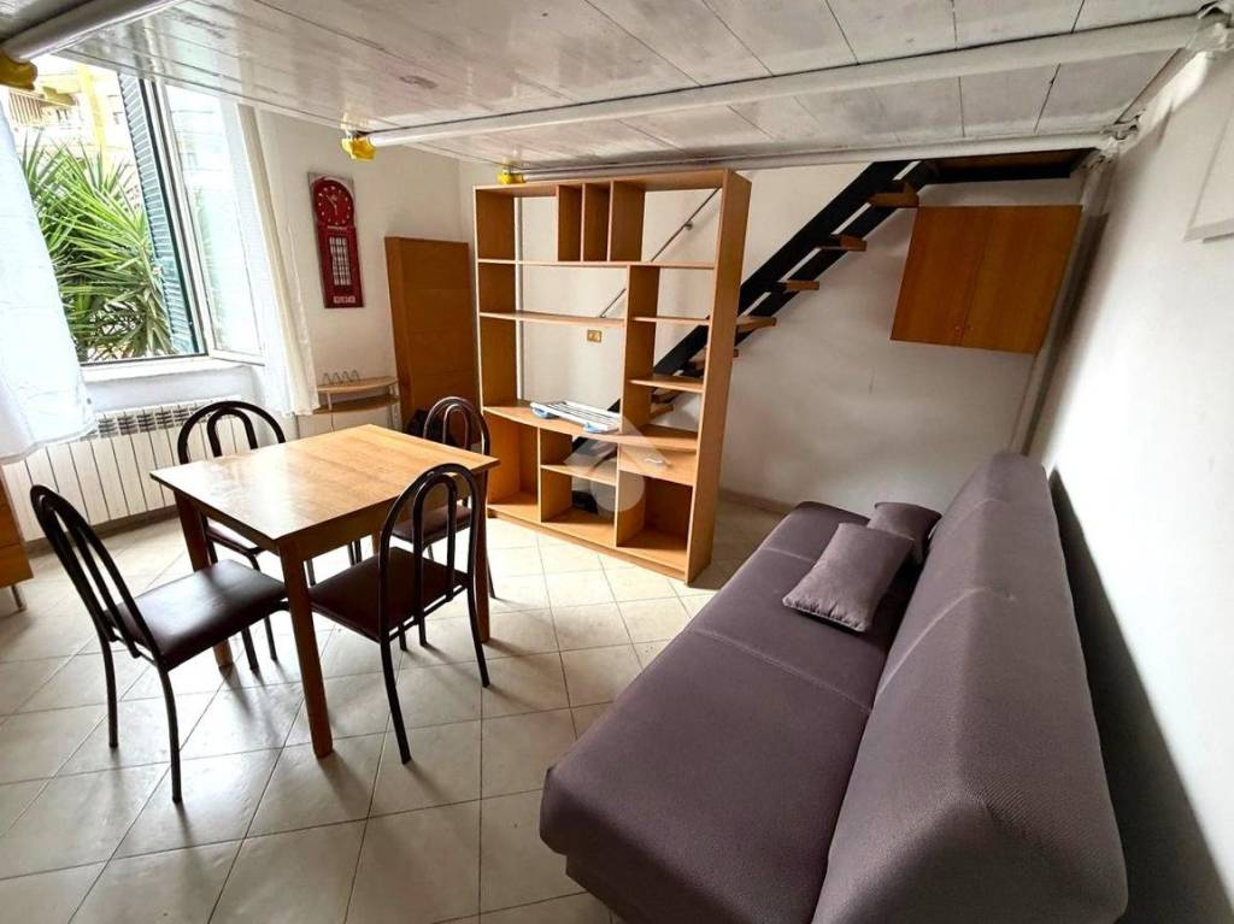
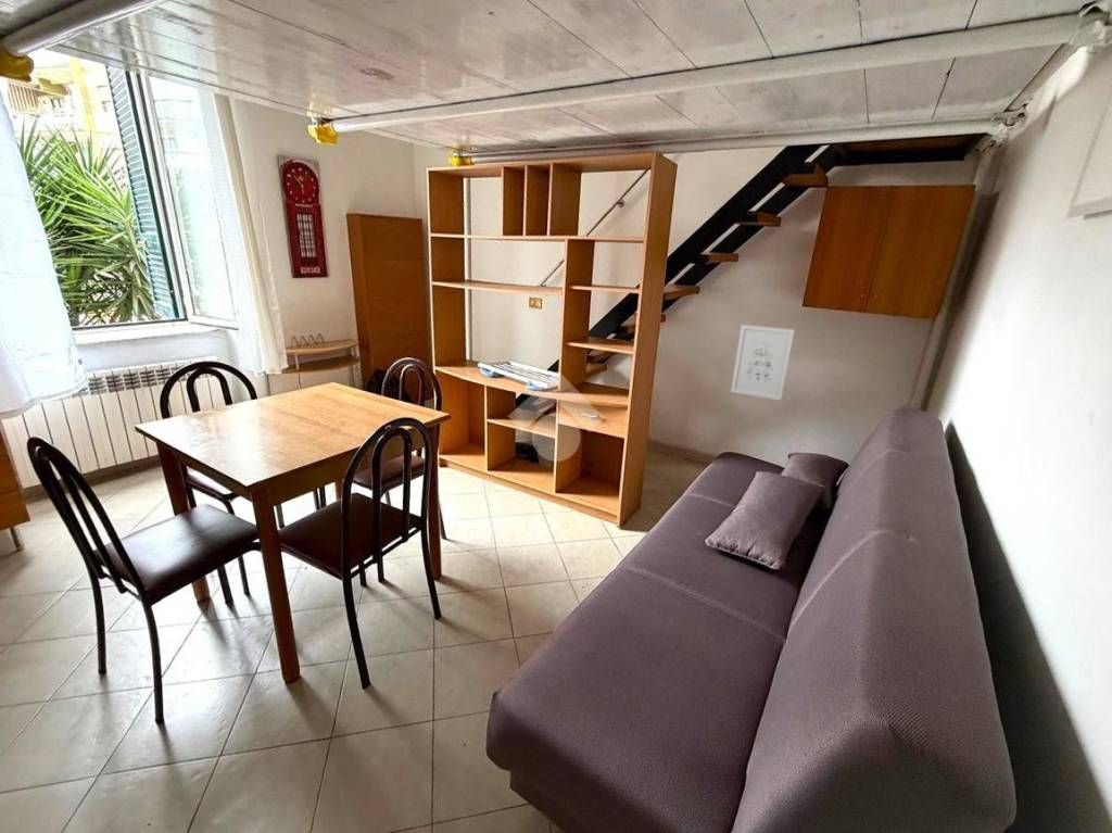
+ wall art (761, 362)
